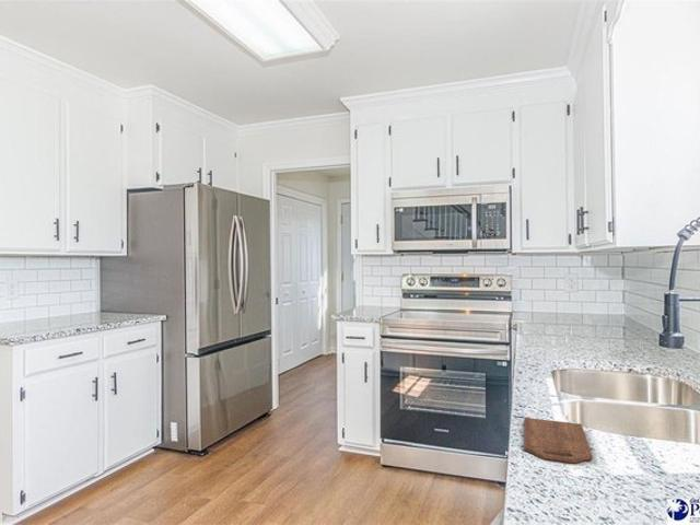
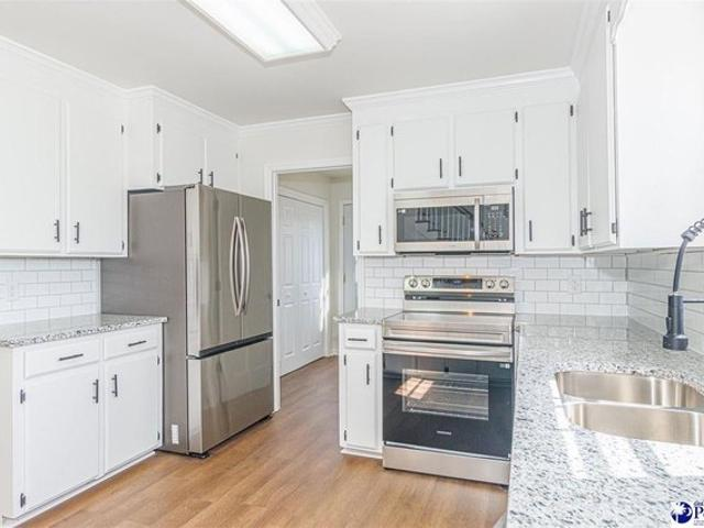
- cutting board (555, 439)
